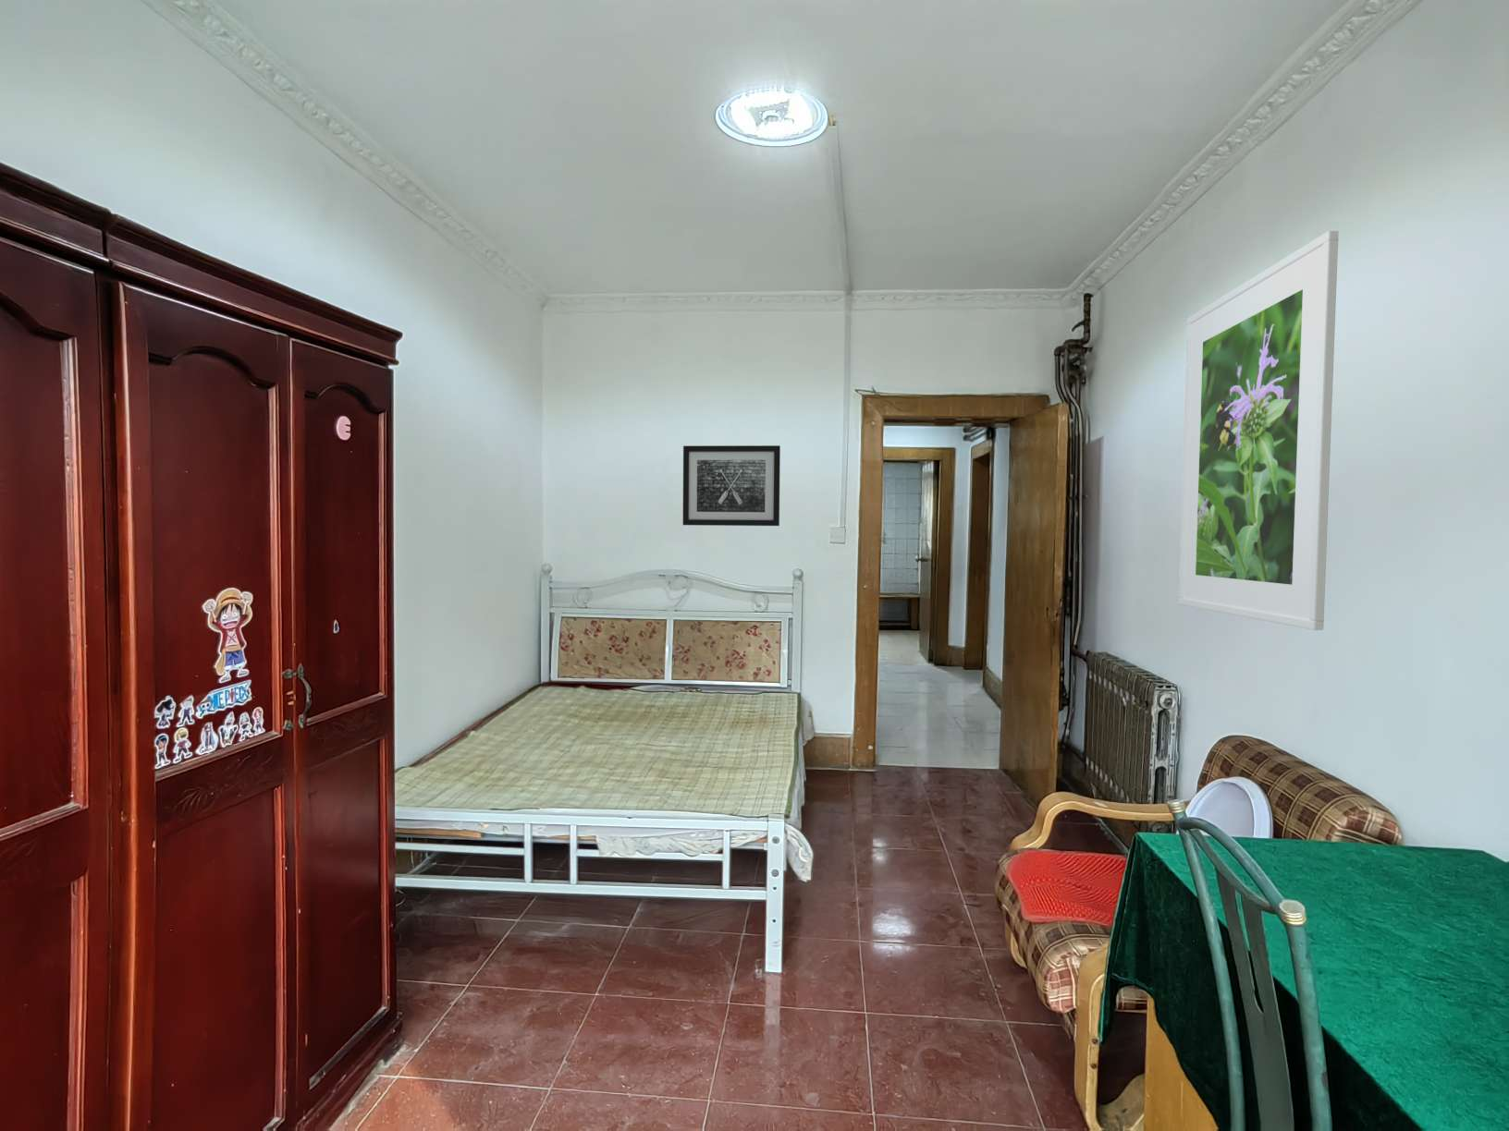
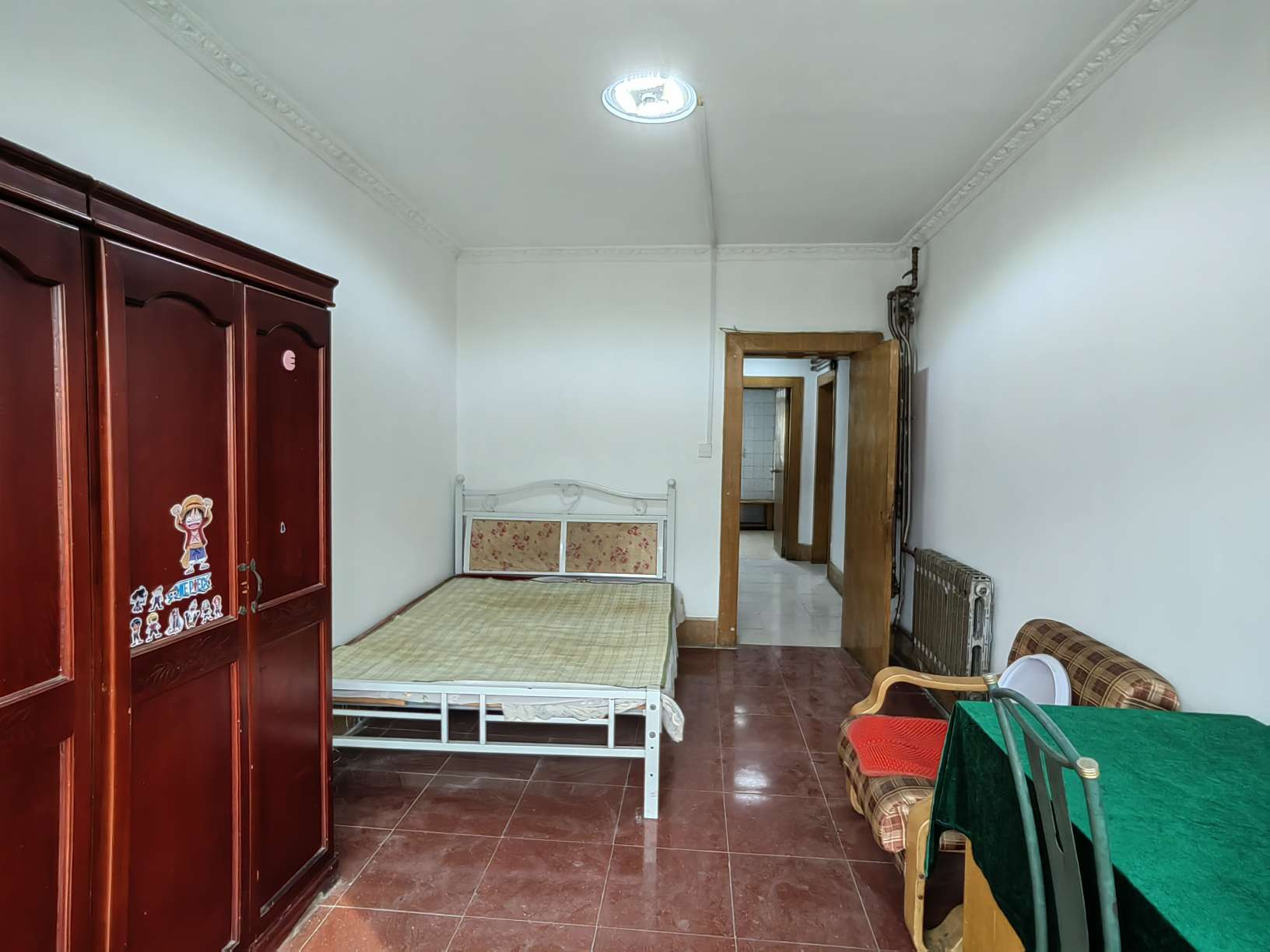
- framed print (1244, 449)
- wall art (731, 485)
